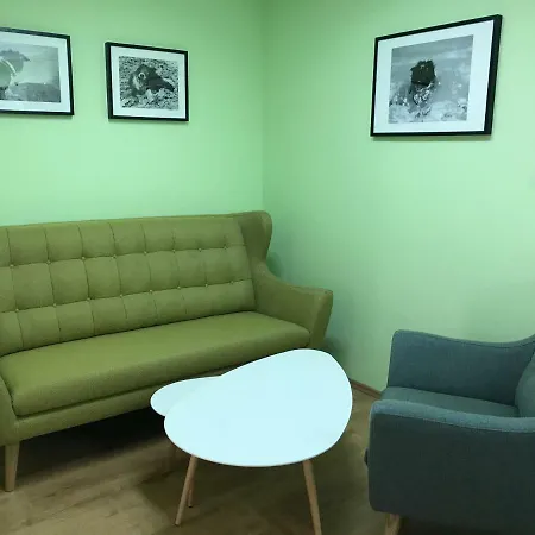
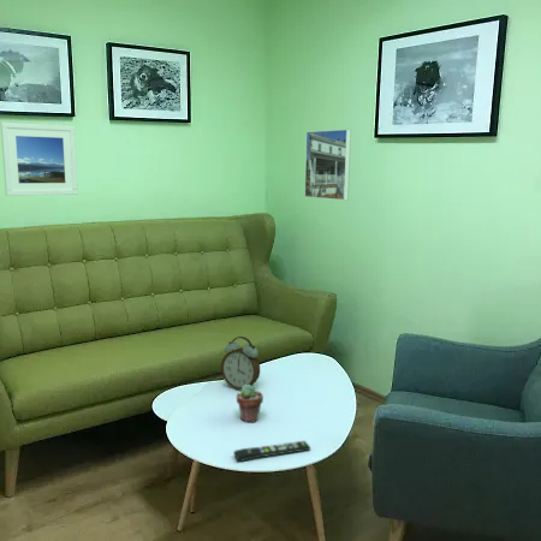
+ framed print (326, 165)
+ alarm clock (240, 362)
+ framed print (41, 160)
+ potted succulent (249, 402)
+ remote control (272, 450)
